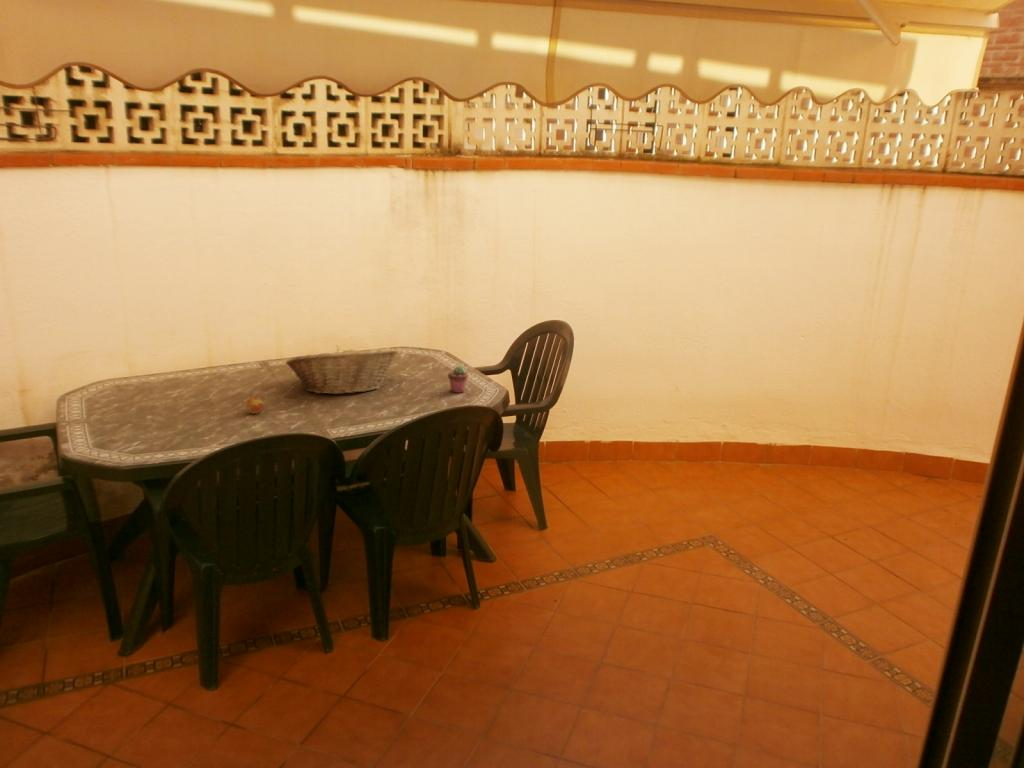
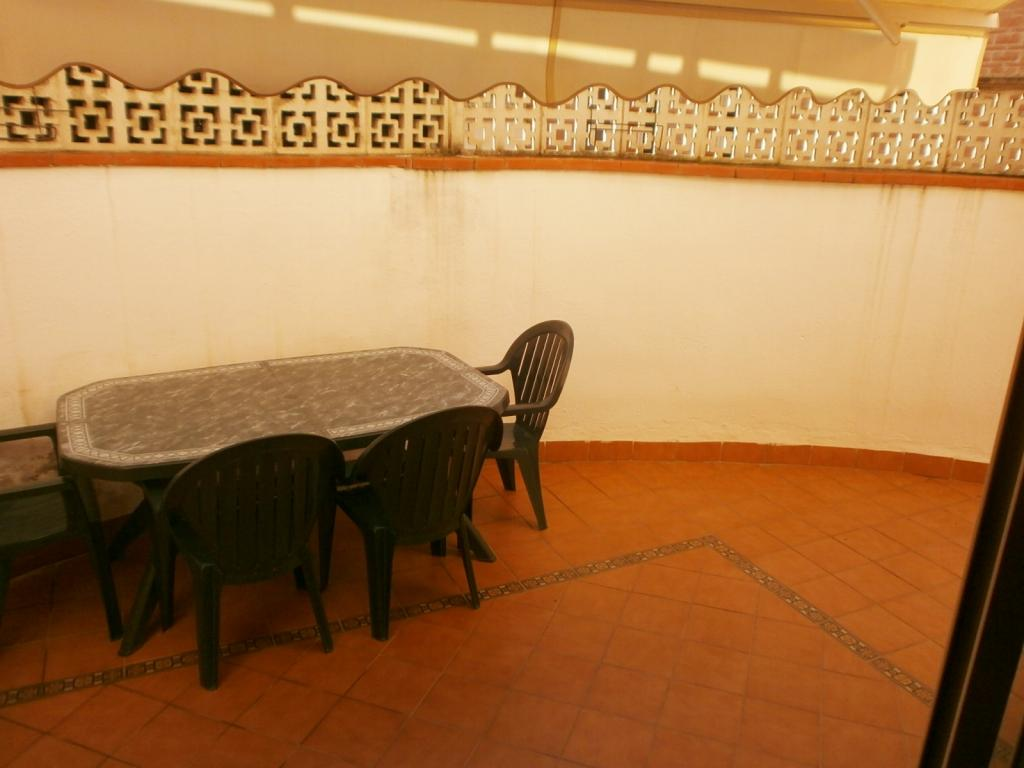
- fruit basket (343, 365)
- potted succulent (457, 378)
- apple (254, 403)
